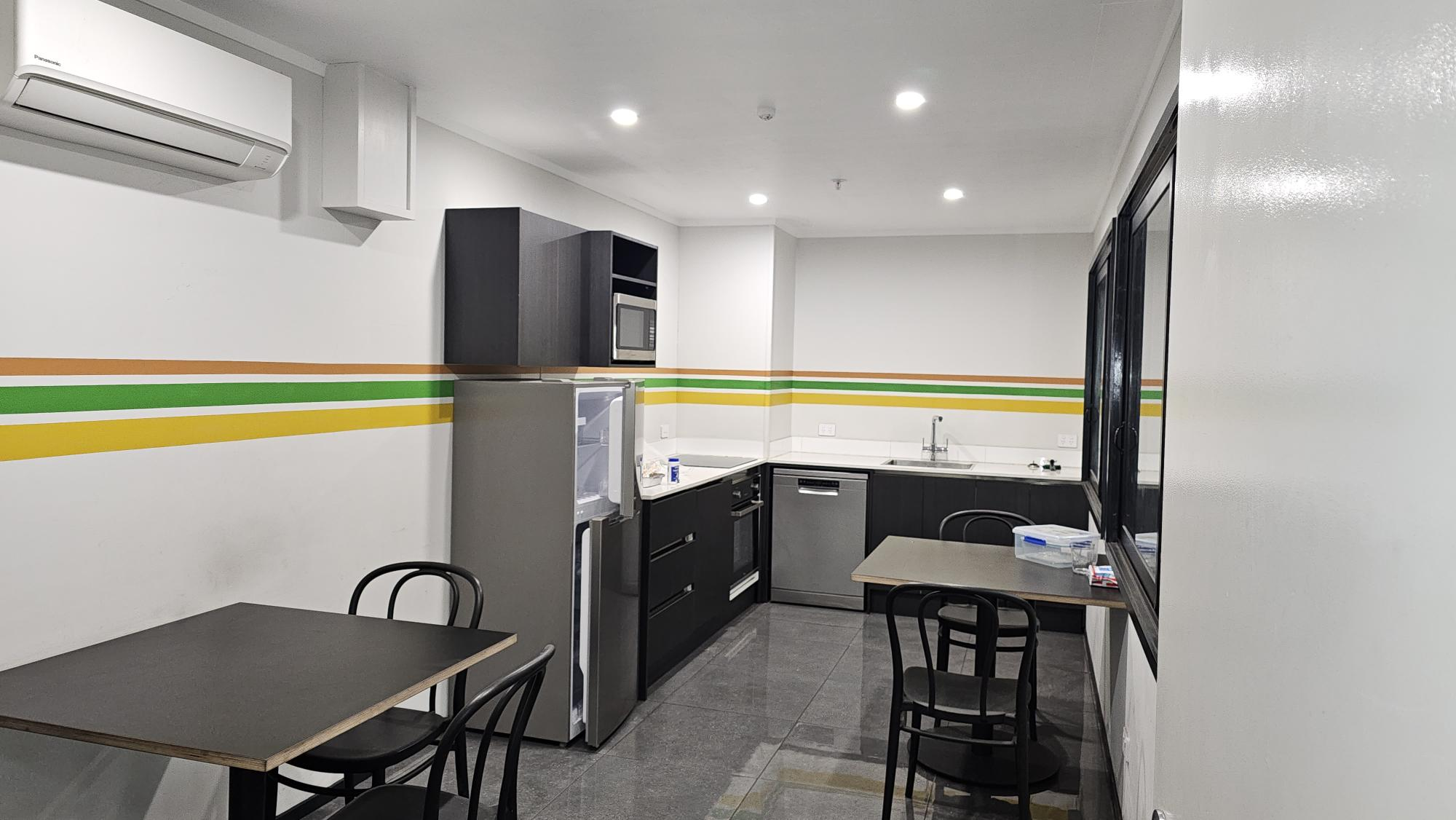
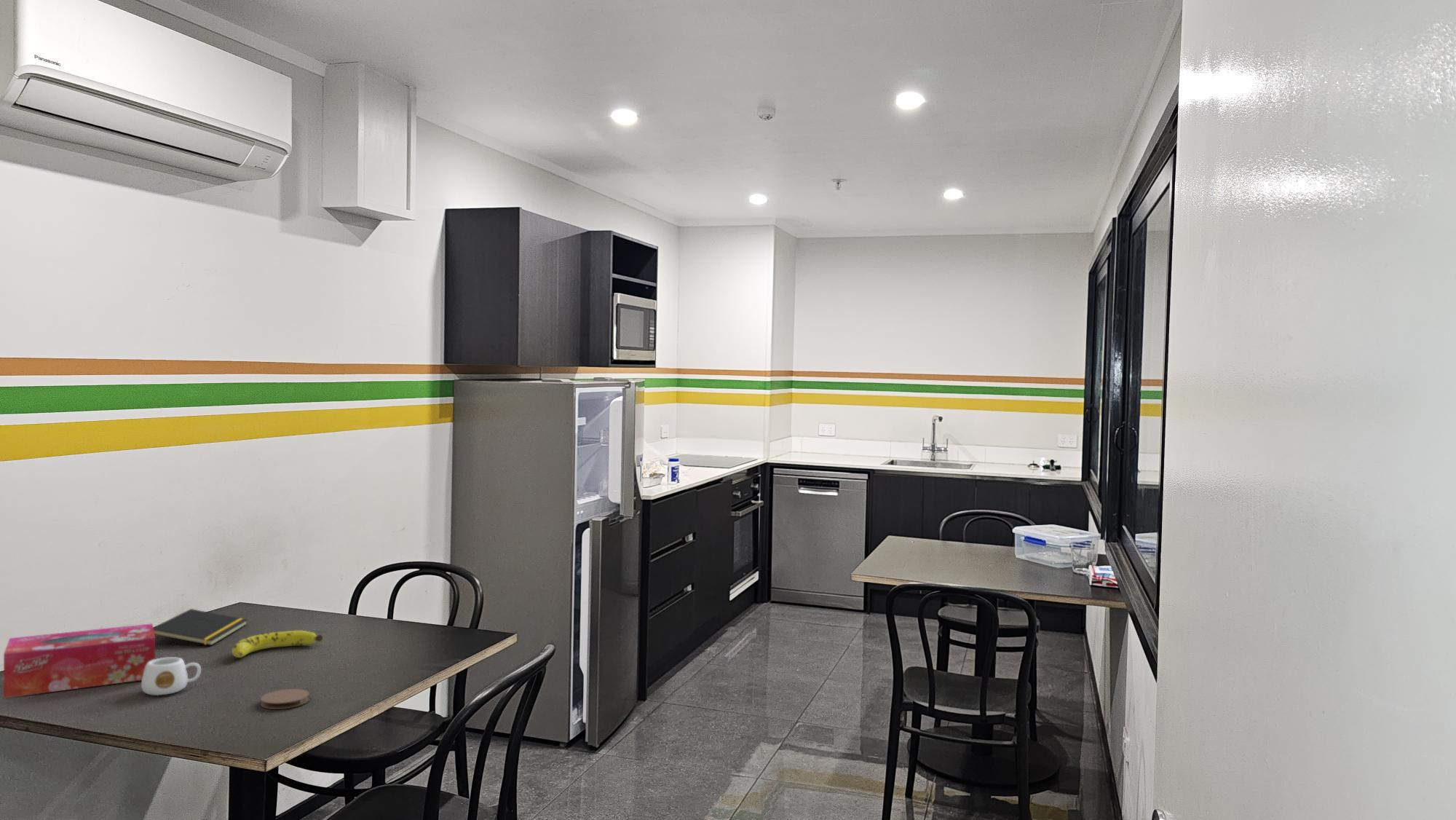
+ tissue box (82, 658)
+ mug (171, 675)
+ coaster (285, 698)
+ notepad (200, 626)
+ fruit (277, 644)
